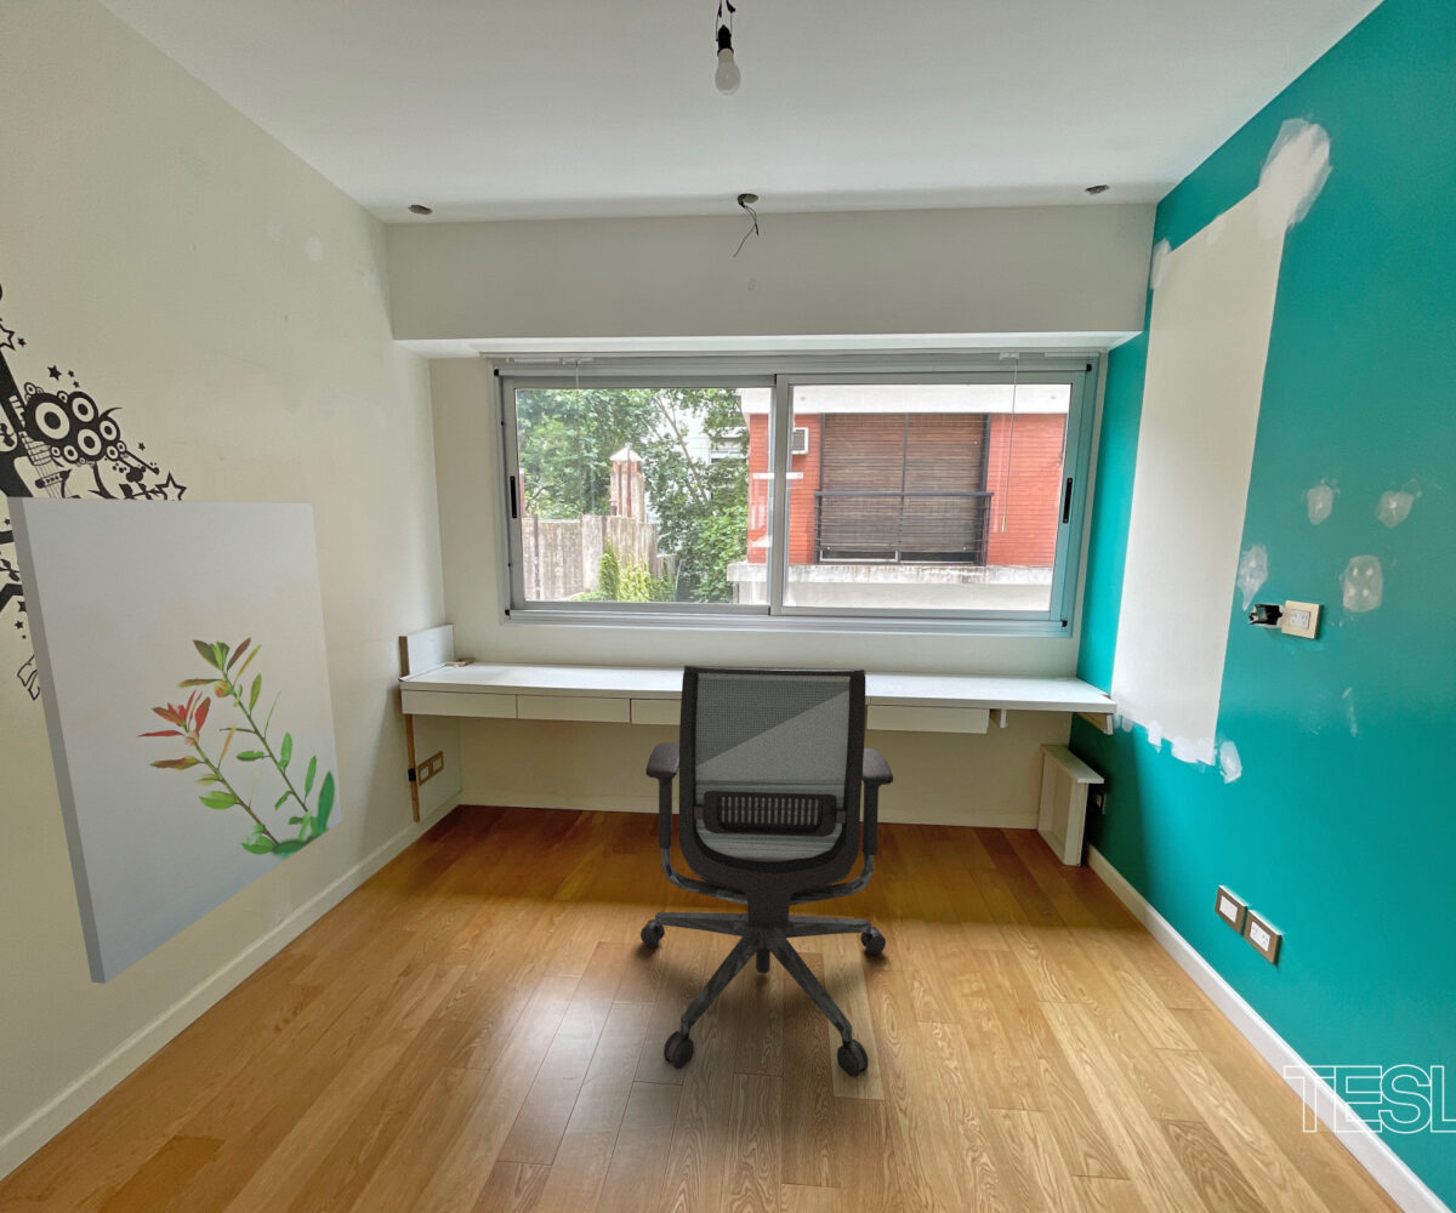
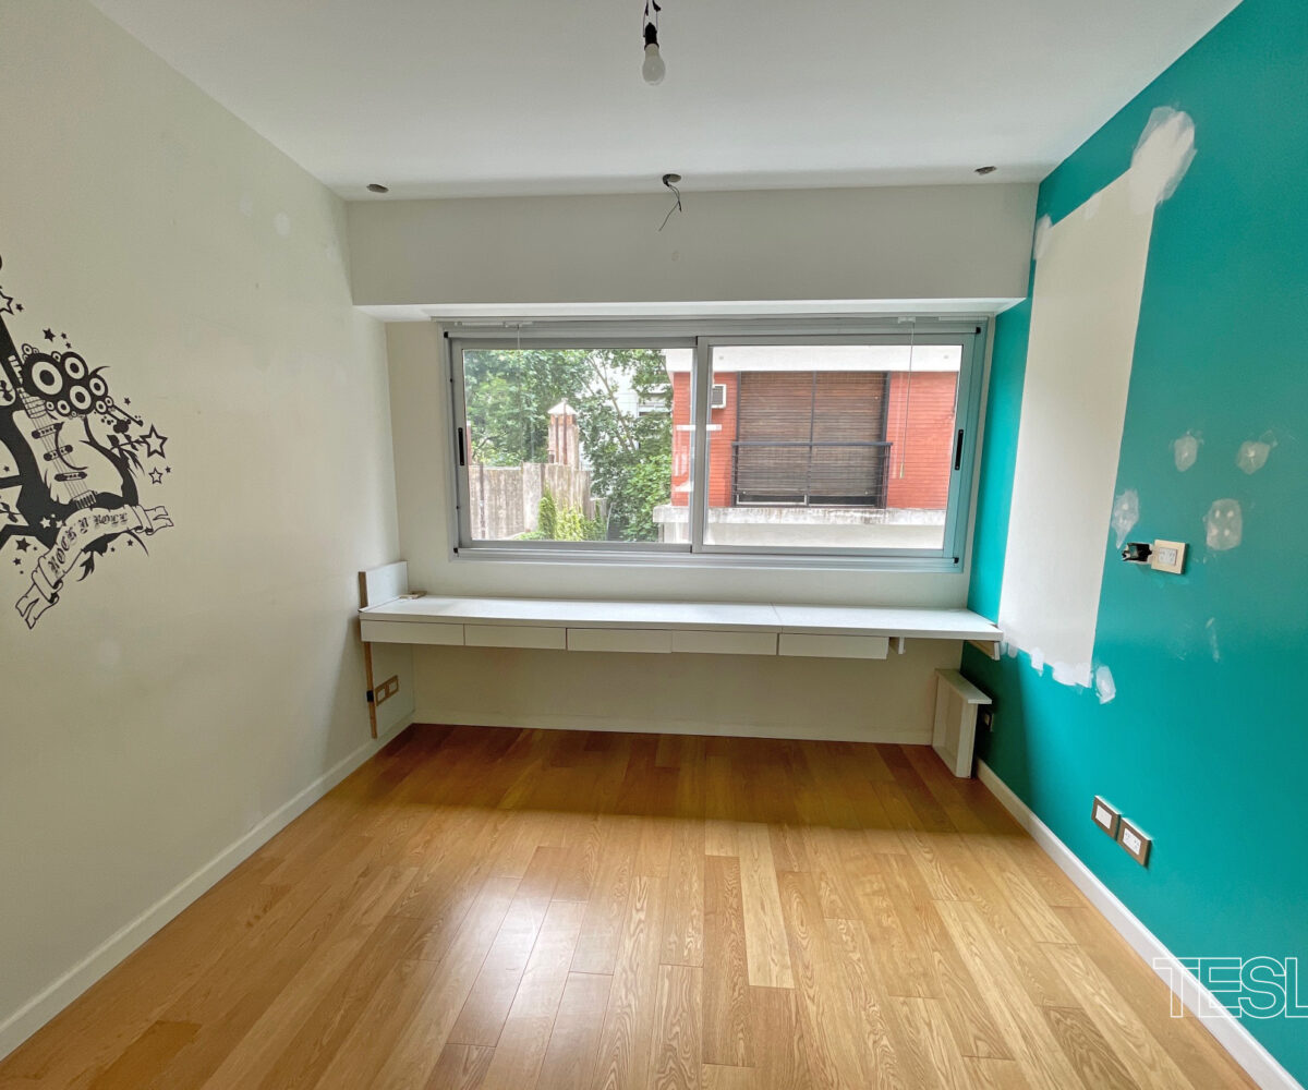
- office chair (766, 808)
- wall art (220, 702)
